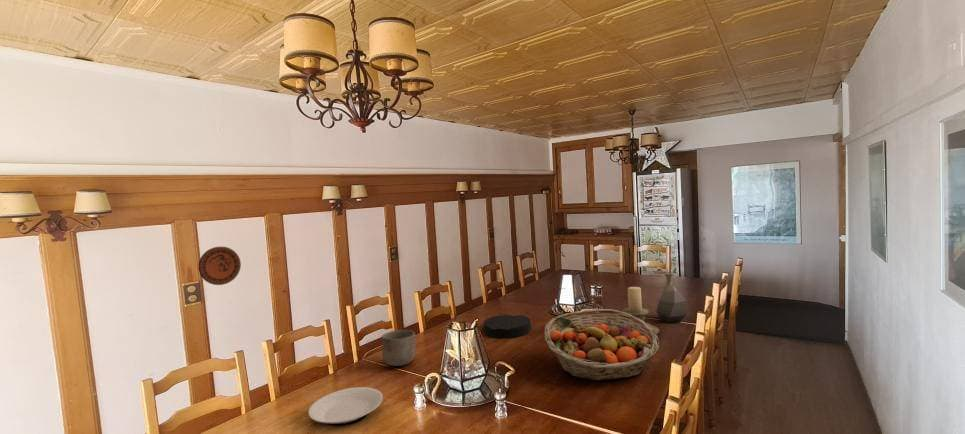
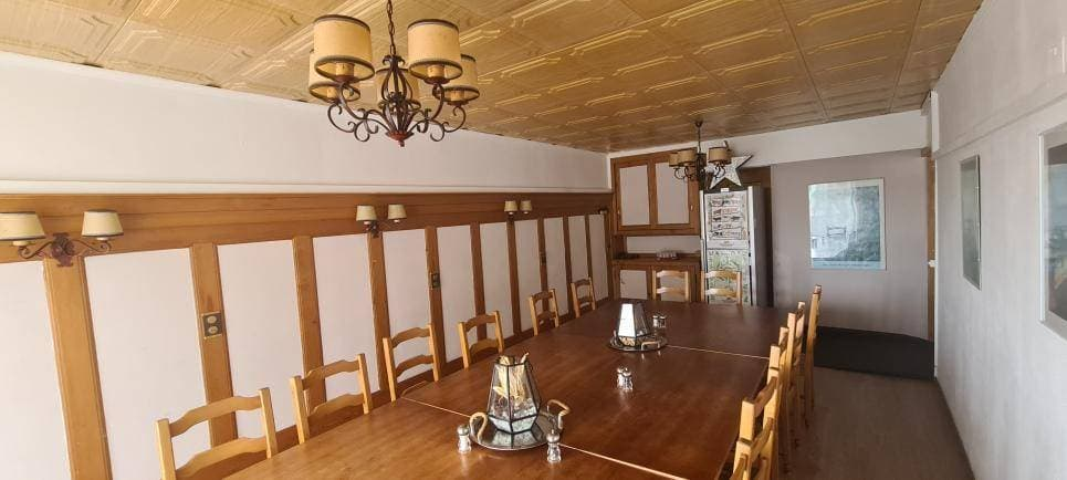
- bowl (399, 348)
- plate (346, 408)
- candle holder (635, 309)
- fruit basket (600, 343)
- vase (671, 296)
- decorative plate (220, 265)
- plate (507, 325)
